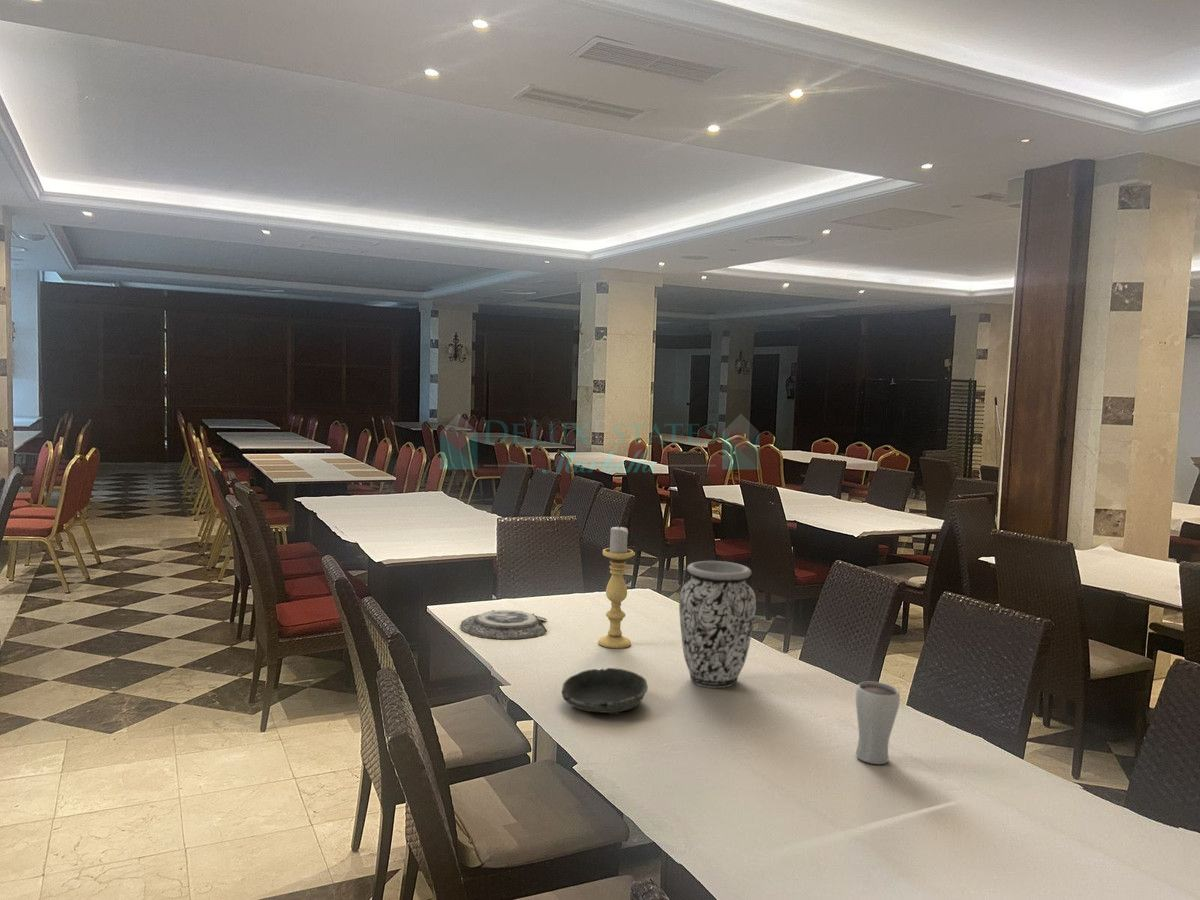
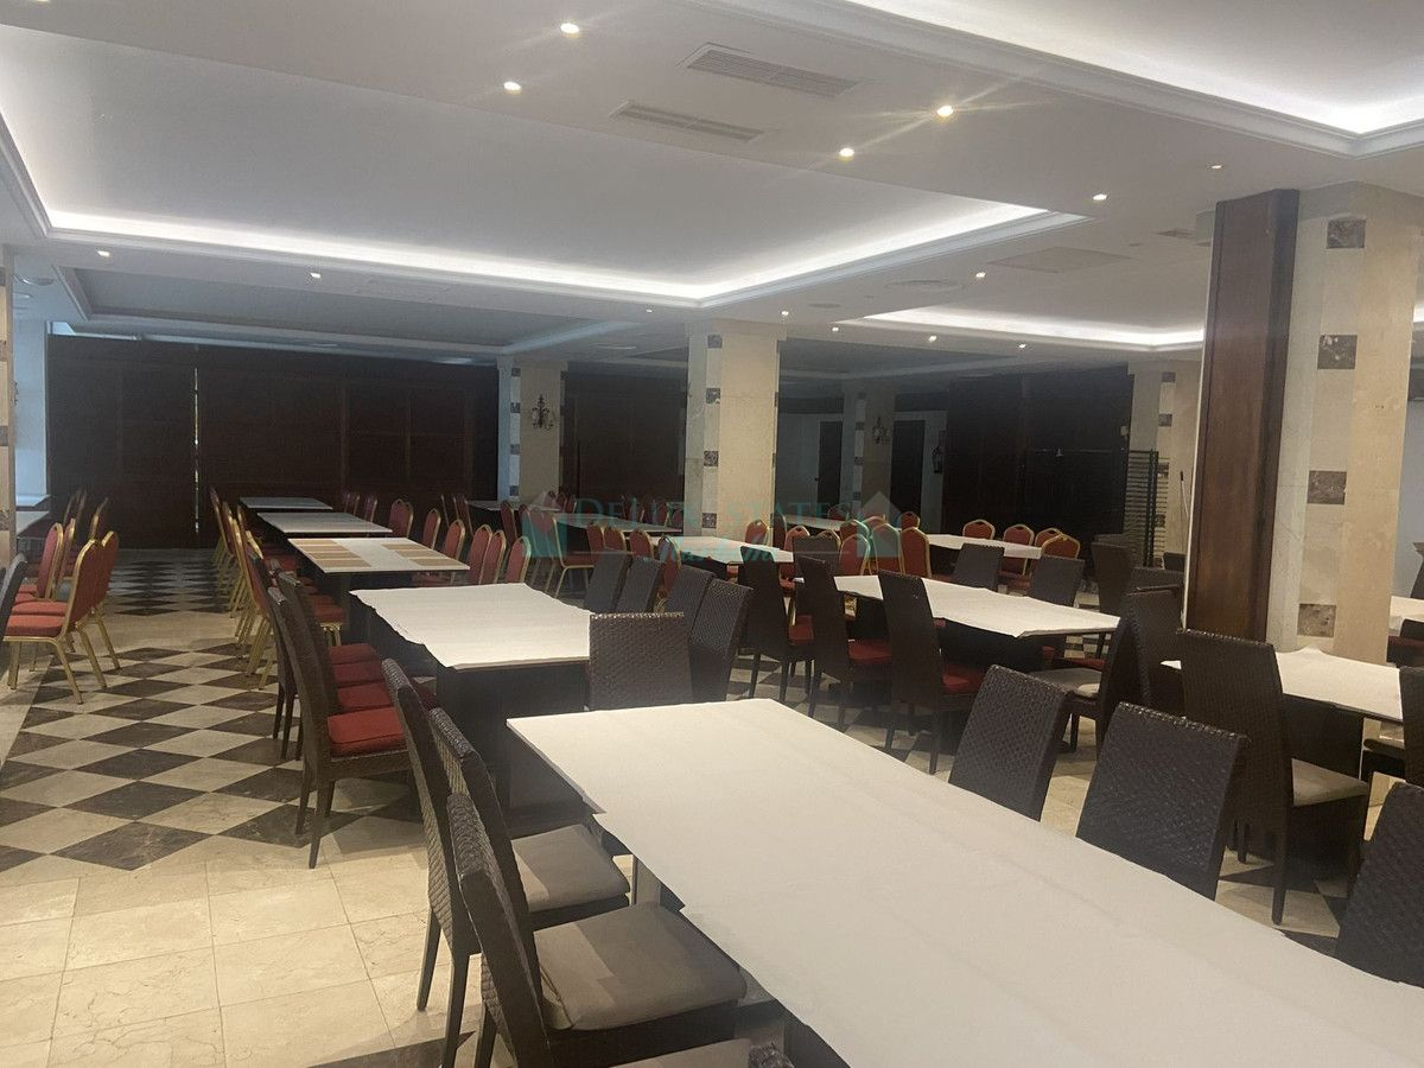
- candle holder (616, 584)
- bowl (603, 692)
- drinking glass (875, 723)
- vase (716, 624)
- plate (506, 620)
